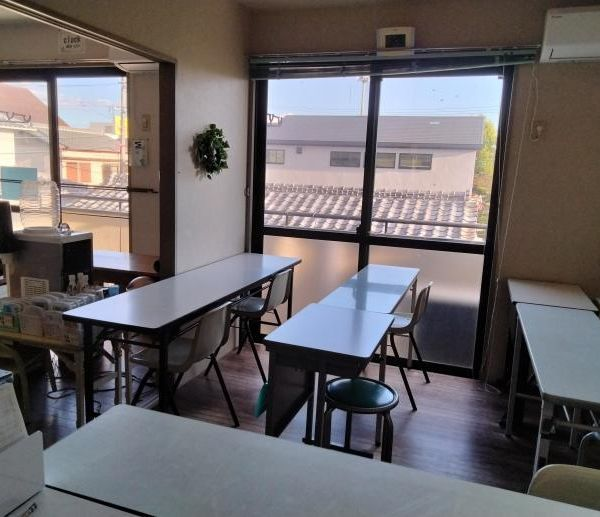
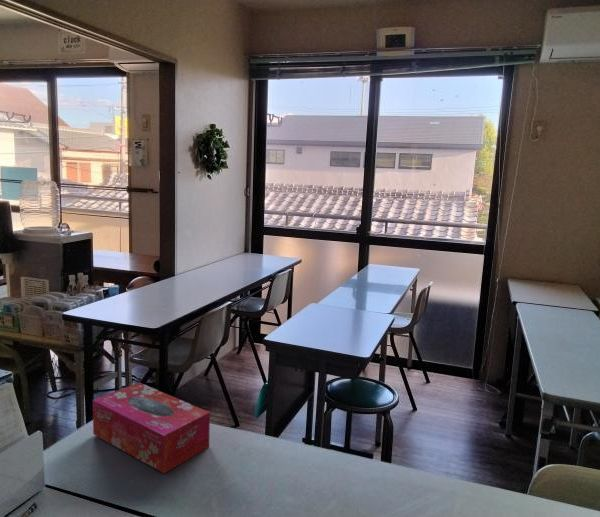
+ tissue box (150, 423)
